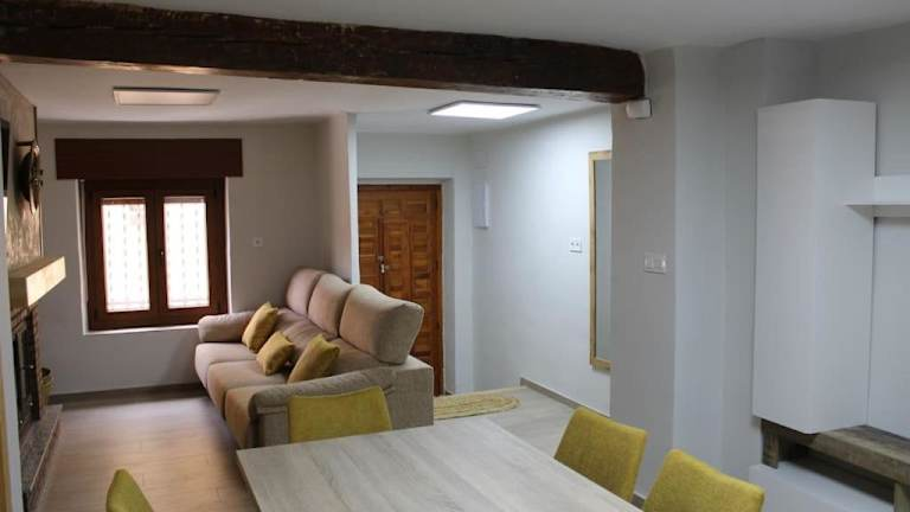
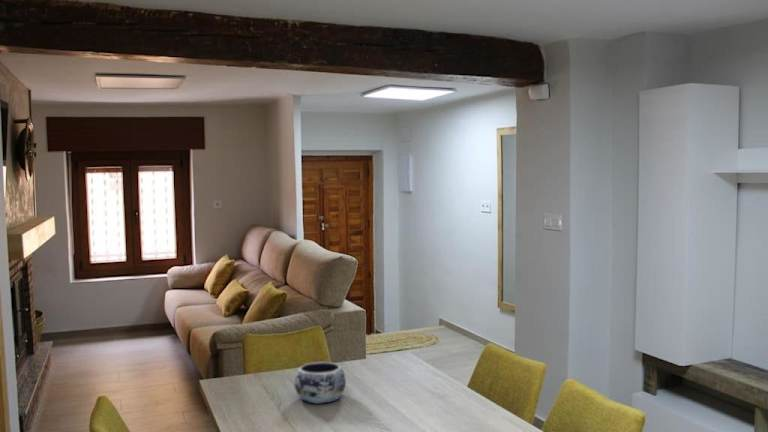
+ decorative bowl (320, 382)
